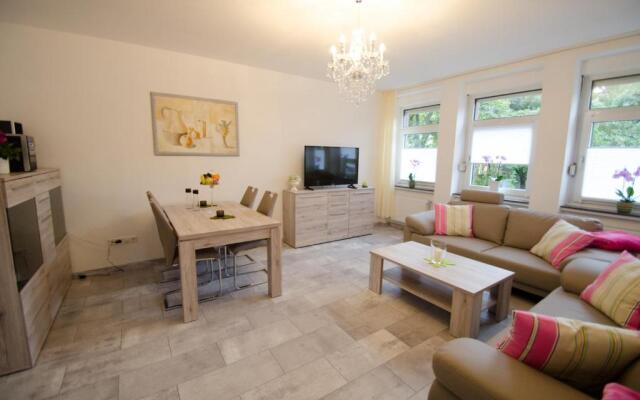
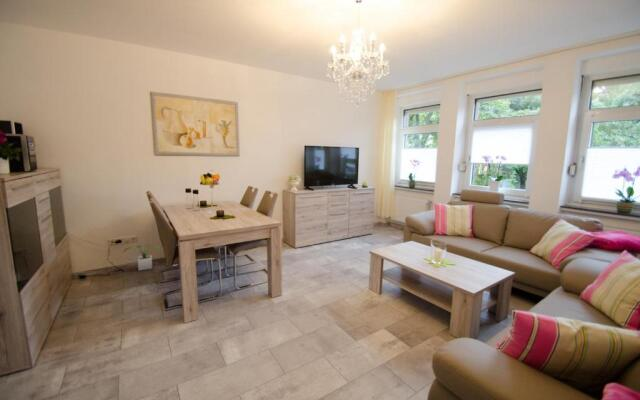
+ potted plant (142, 256)
